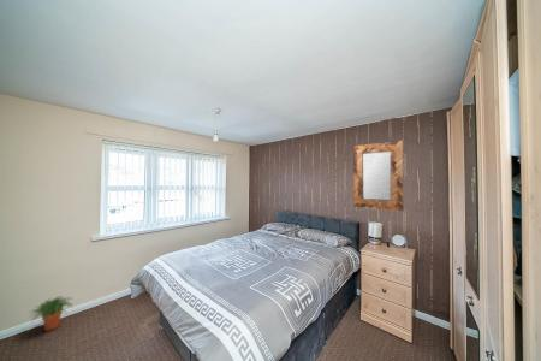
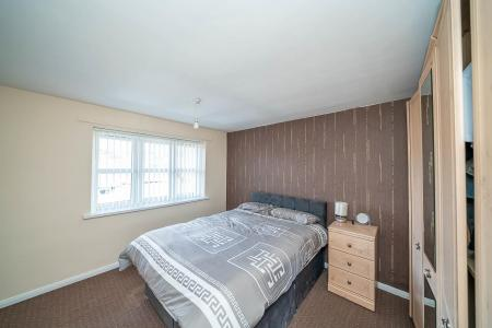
- home mirror (376, 176)
- potted plant (52, 313)
